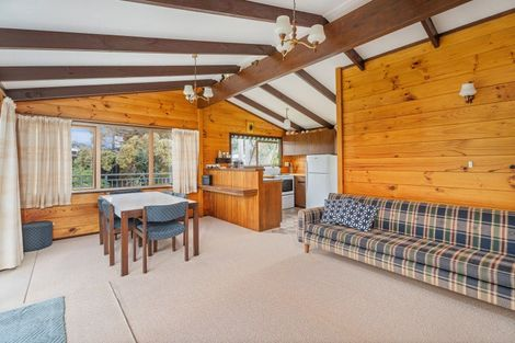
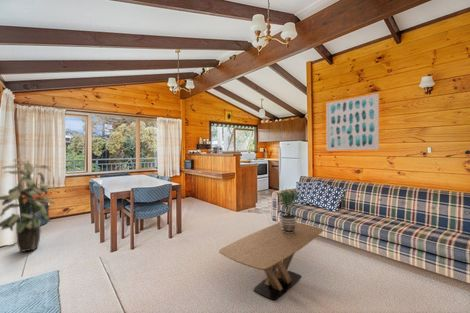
+ coffee table (277, 261)
+ potted plant (288, 209)
+ wall art (350, 124)
+ indoor plant (25, 204)
